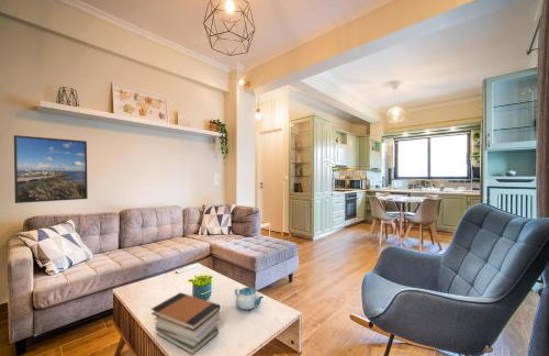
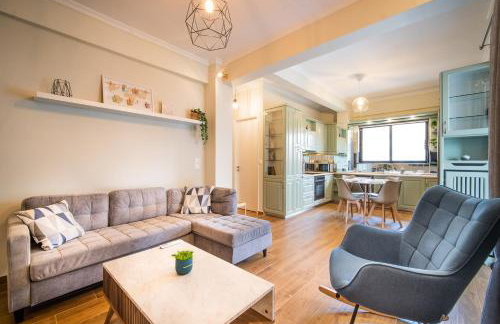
- chinaware (248, 297)
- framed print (53, 169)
- book stack (187, 320)
